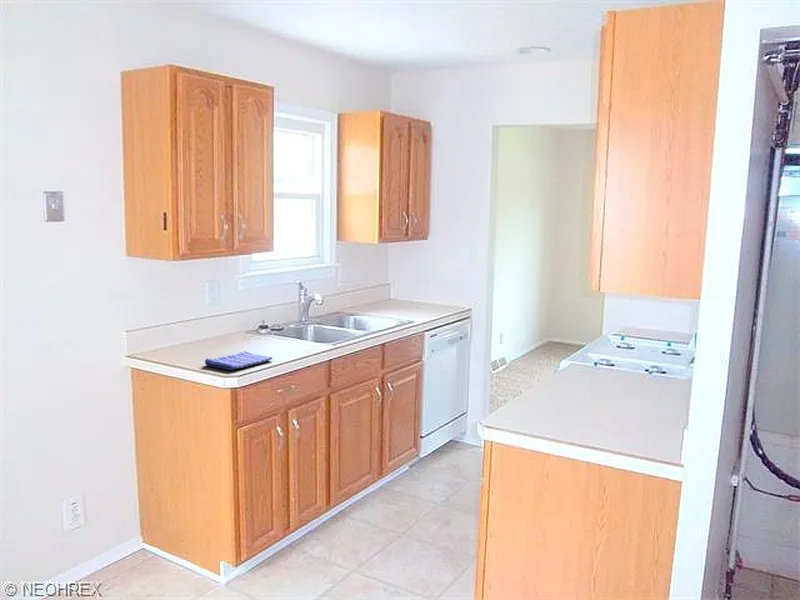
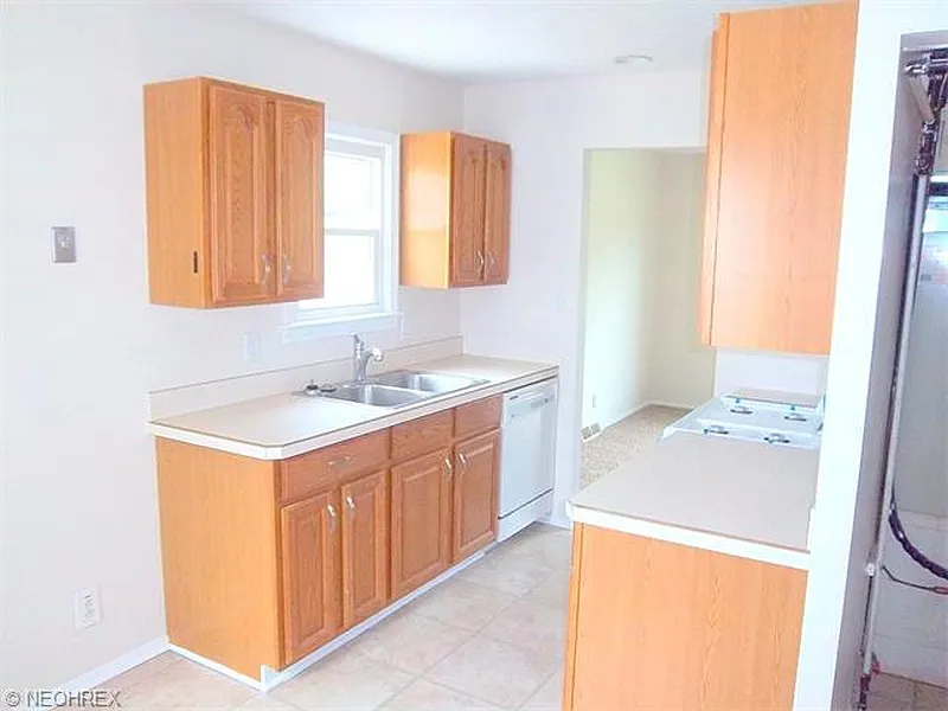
- dish towel (238, 359)
